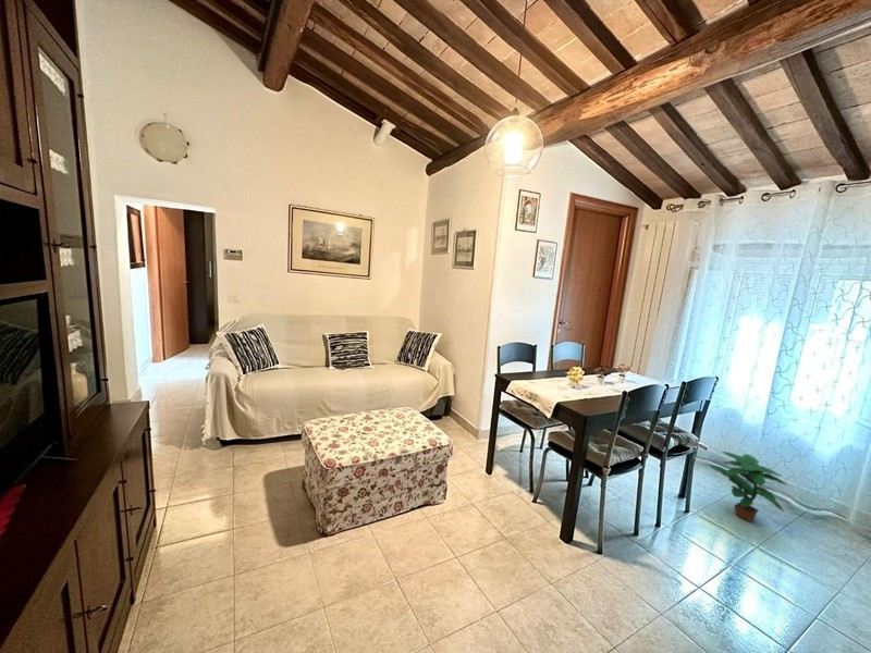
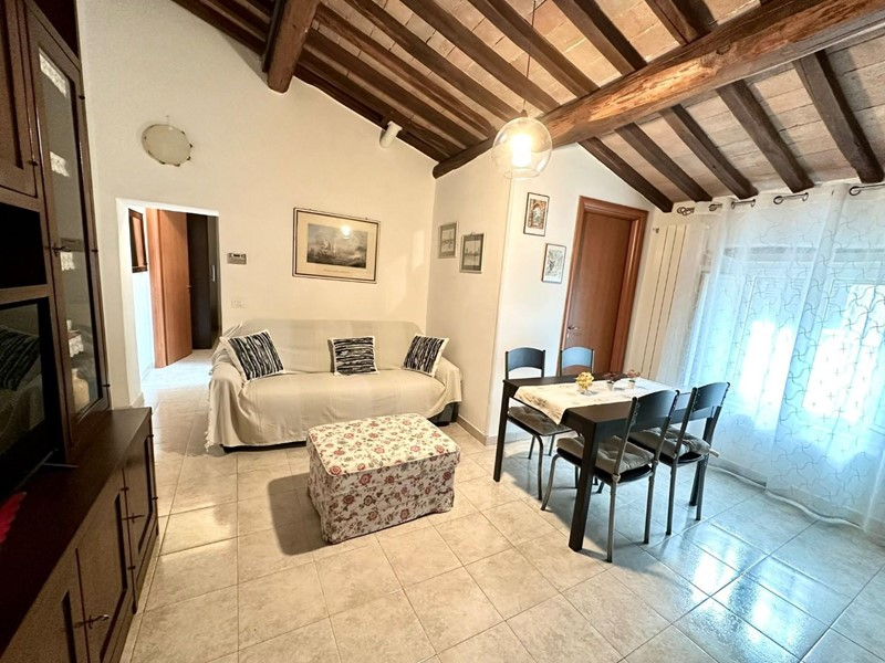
- potted plant (745, 488)
